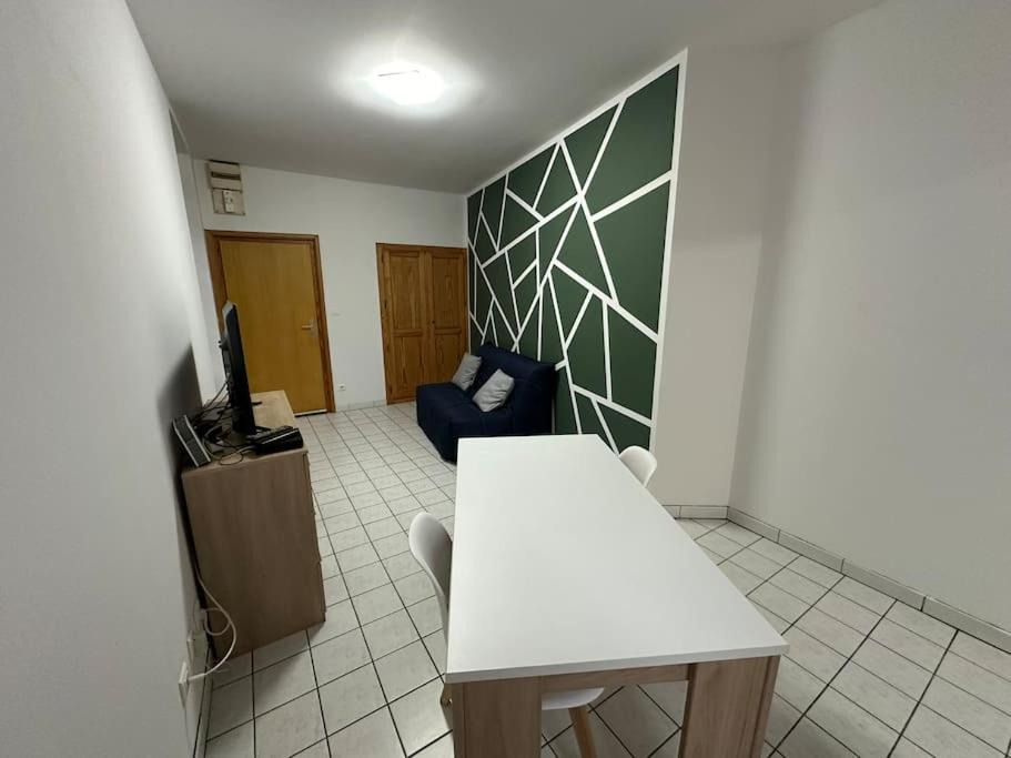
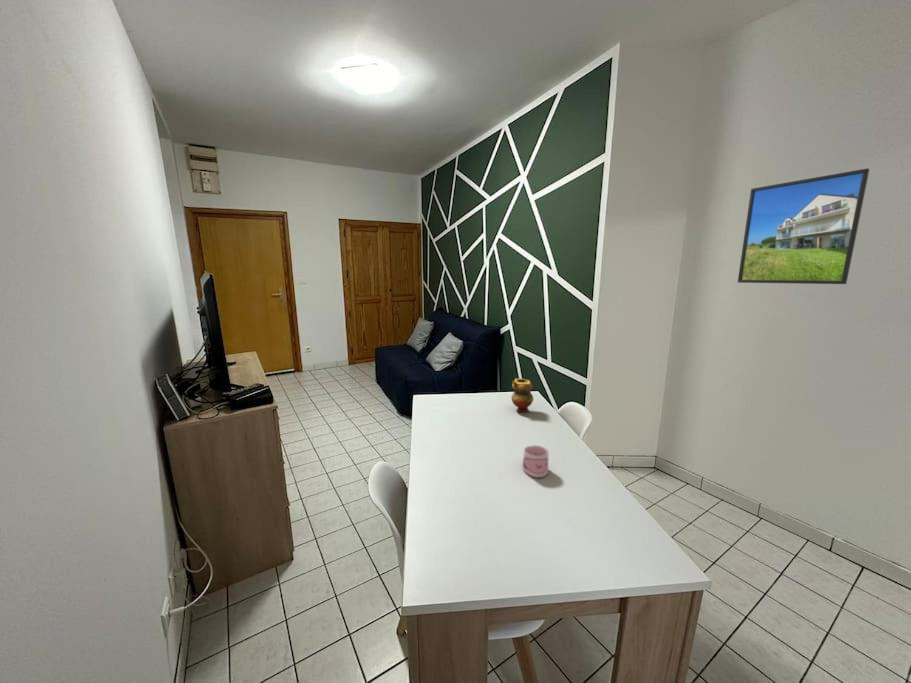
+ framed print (795, 232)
+ mug (534, 459)
+ teapot (523, 392)
